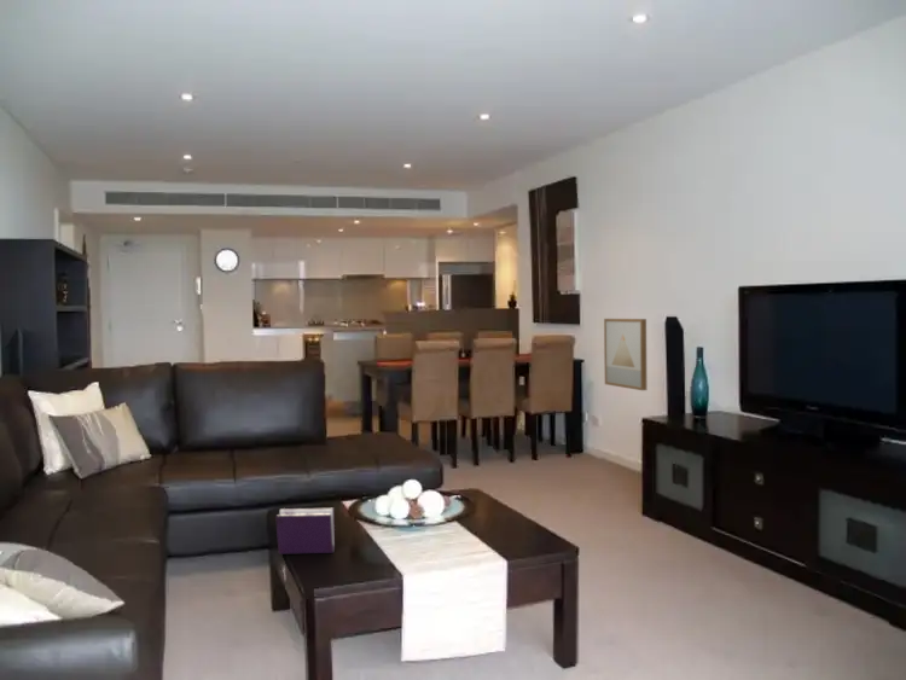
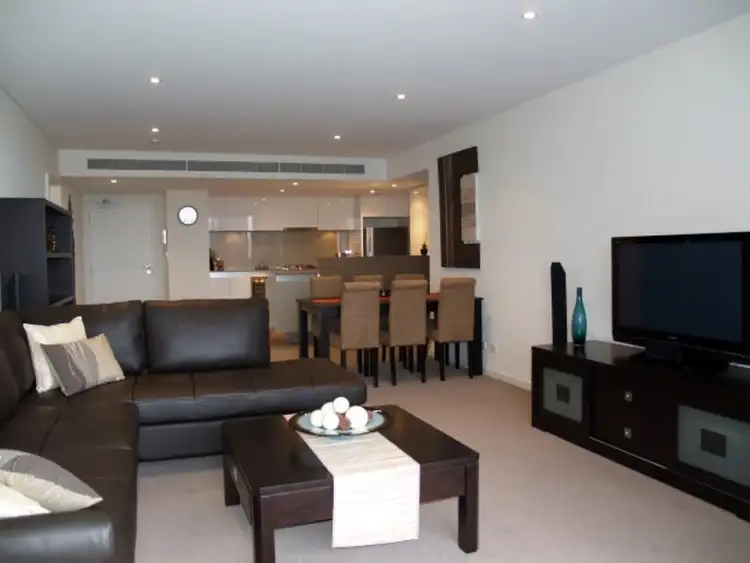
- book (306, 531)
- wall art (625, 353)
